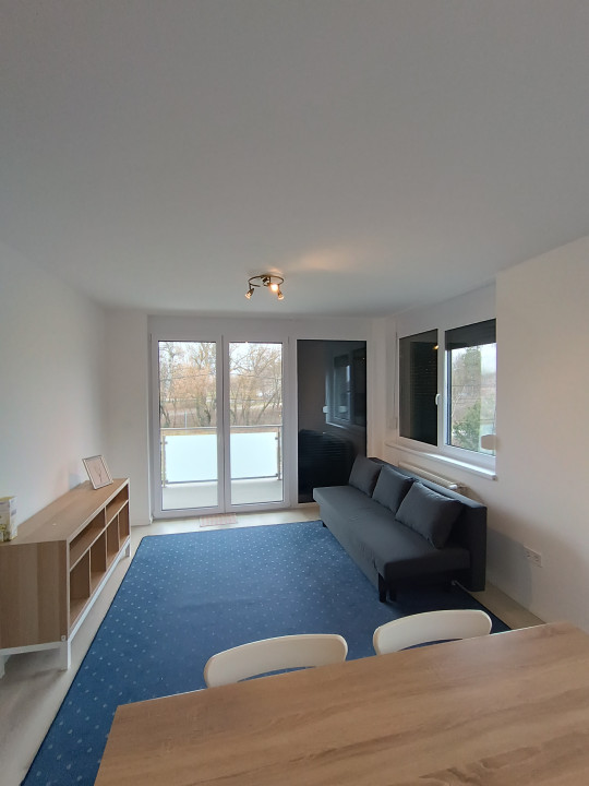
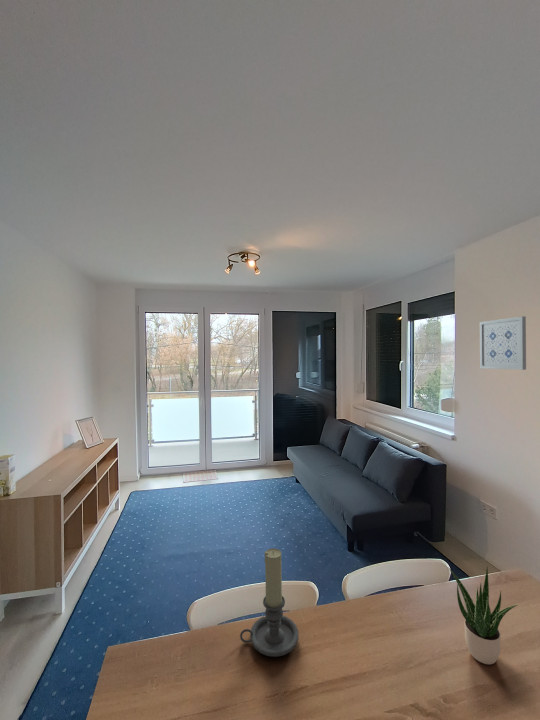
+ candle holder (268, 595)
+ wall art (501, 344)
+ potted plant (480, 613)
